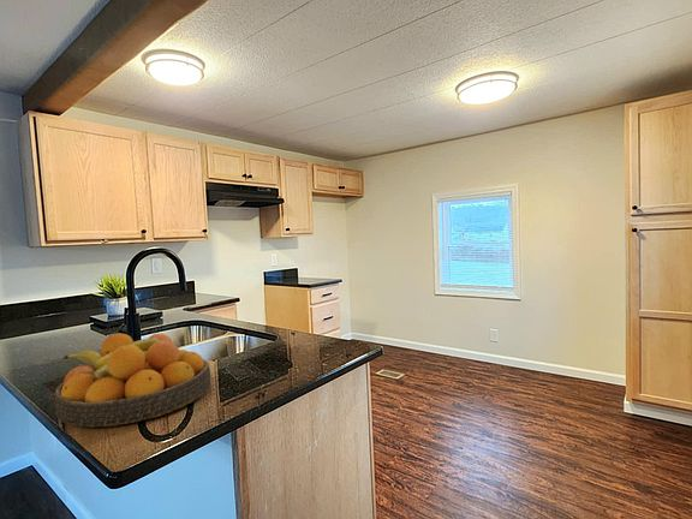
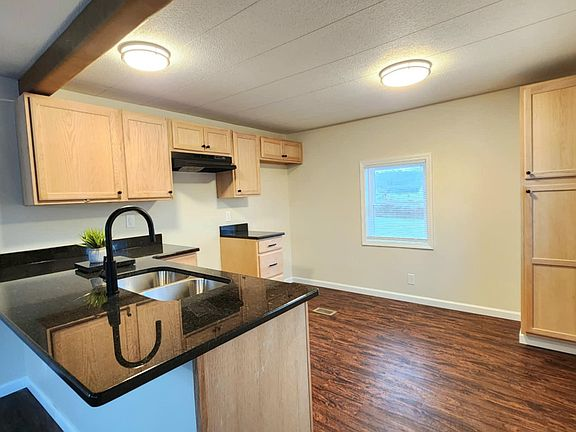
- fruit bowl (137, 365)
